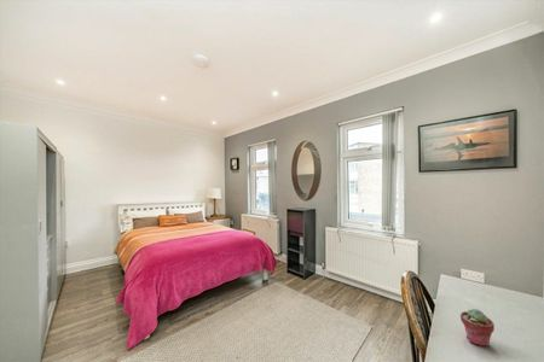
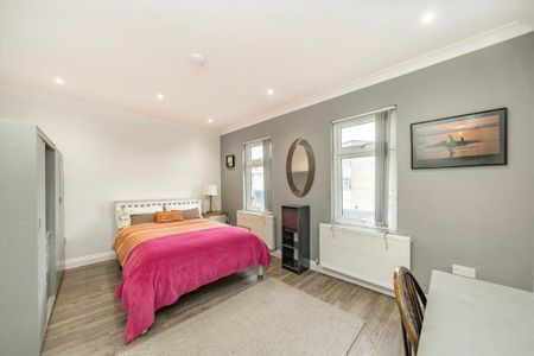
- potted succulent (476, 325)
